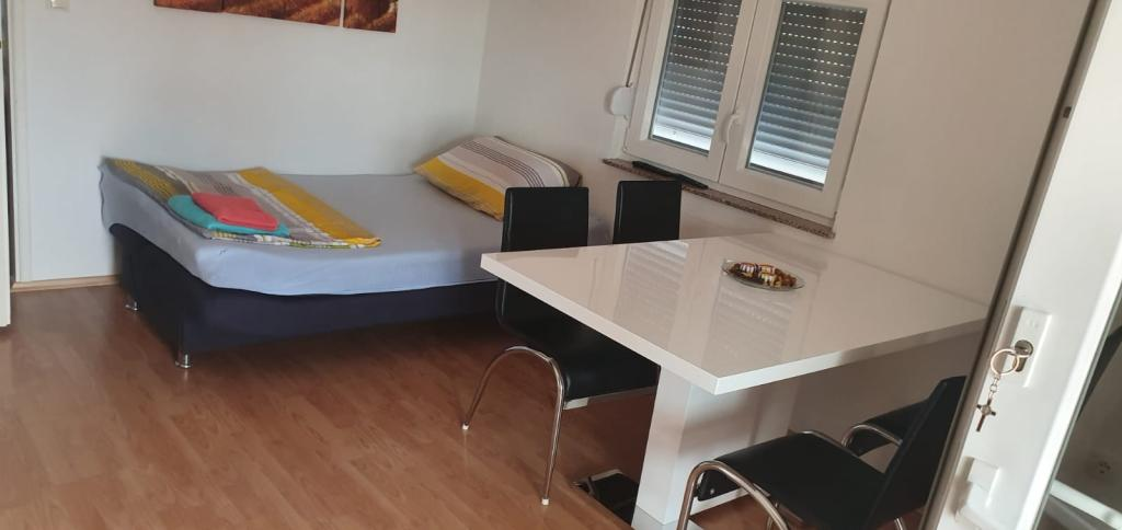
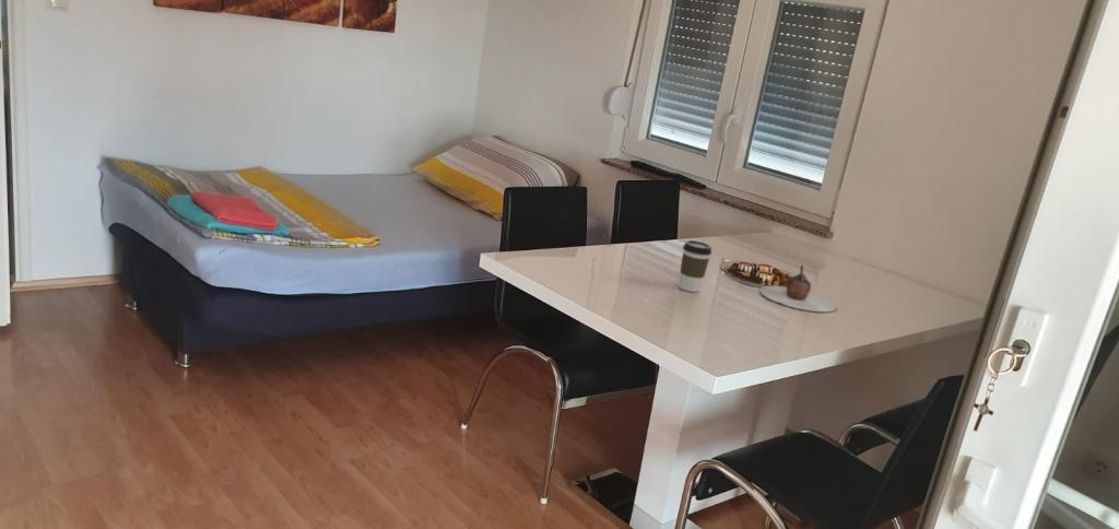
+ coffee cup (693, 266)
+ teapot (801, 283)
